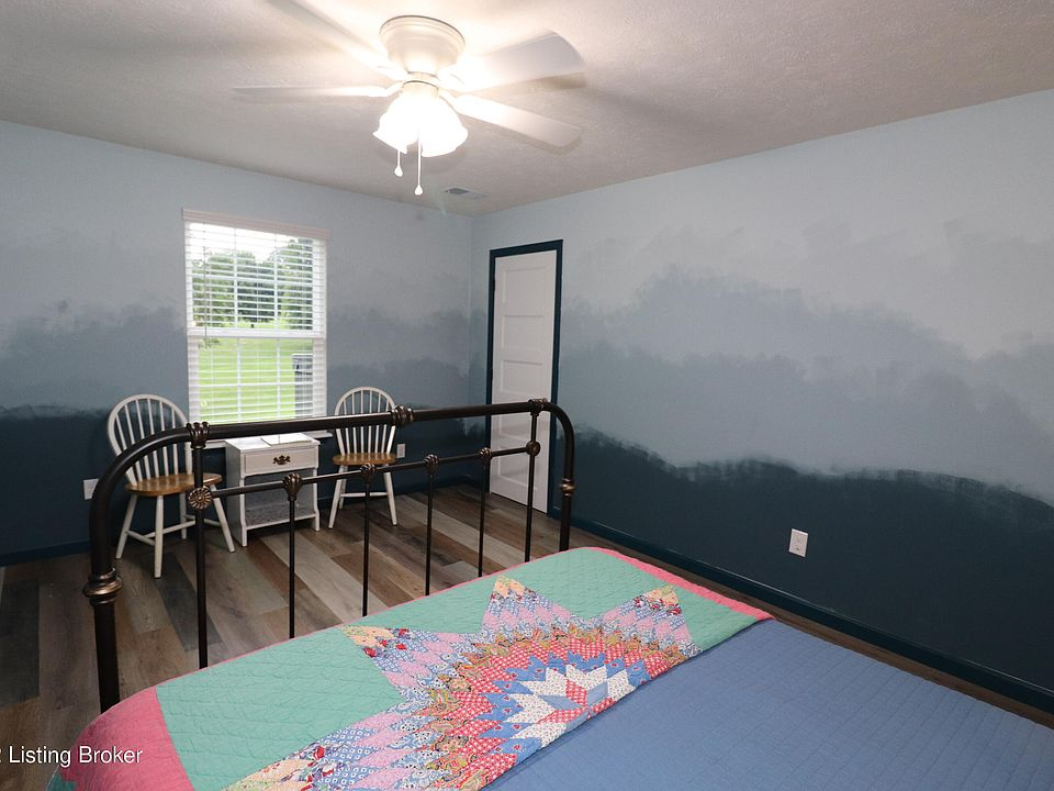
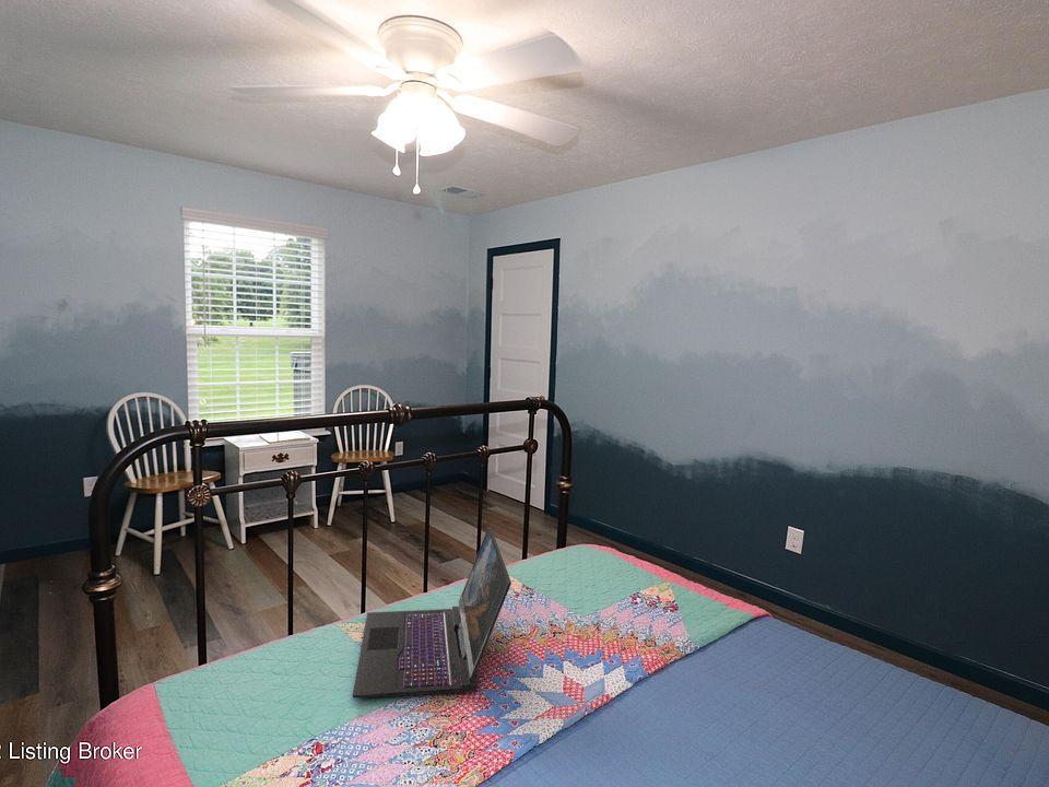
+ laptop (431, 610)
